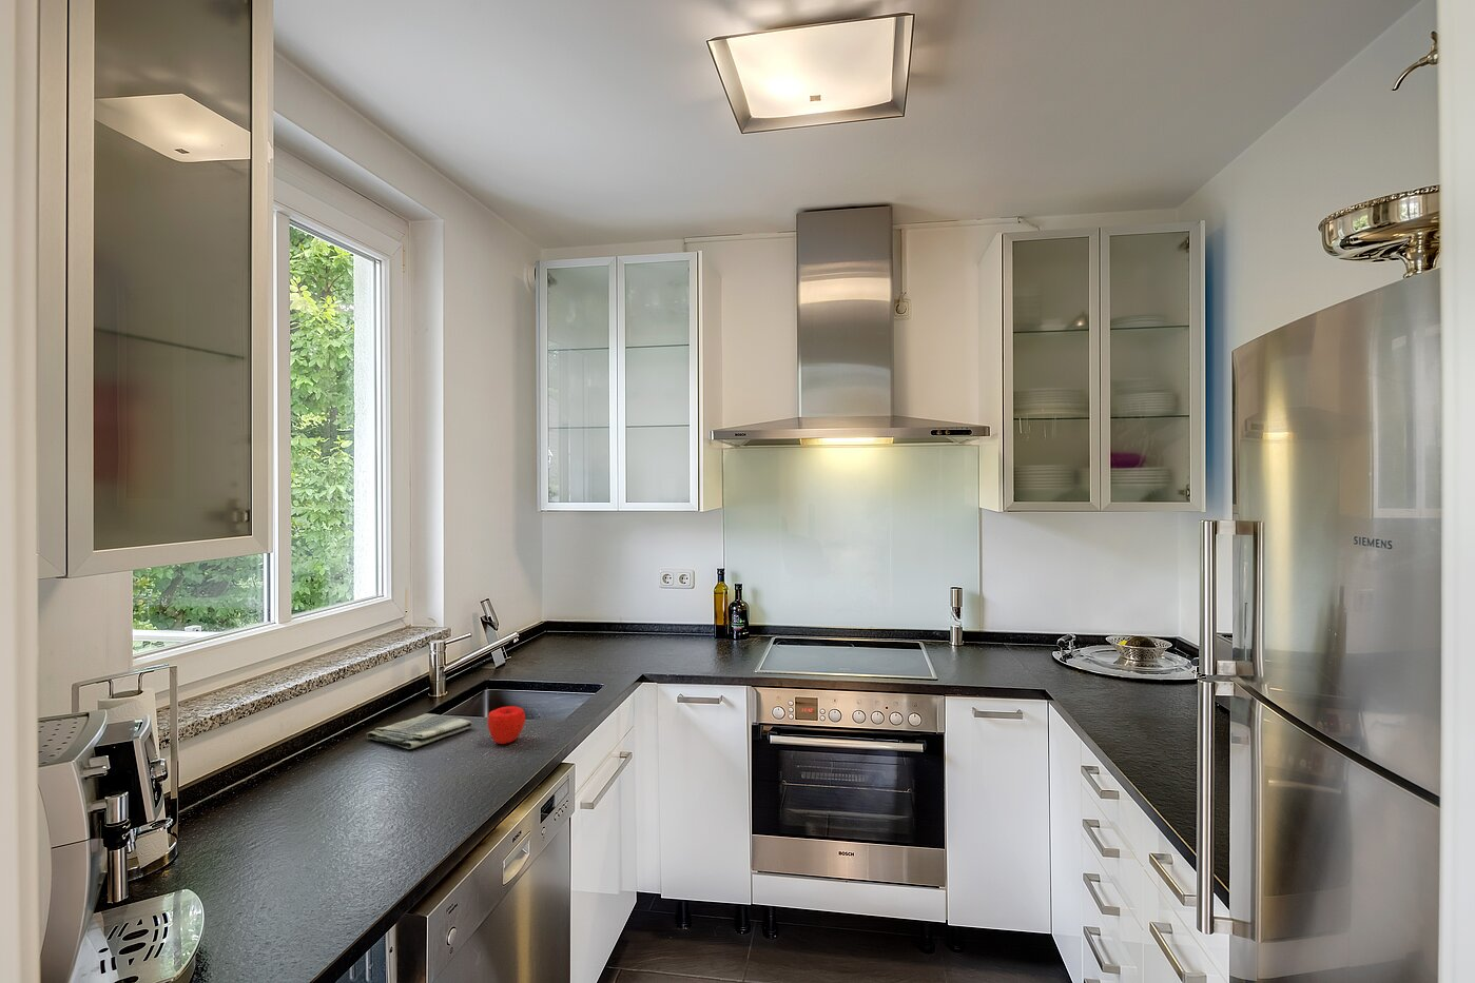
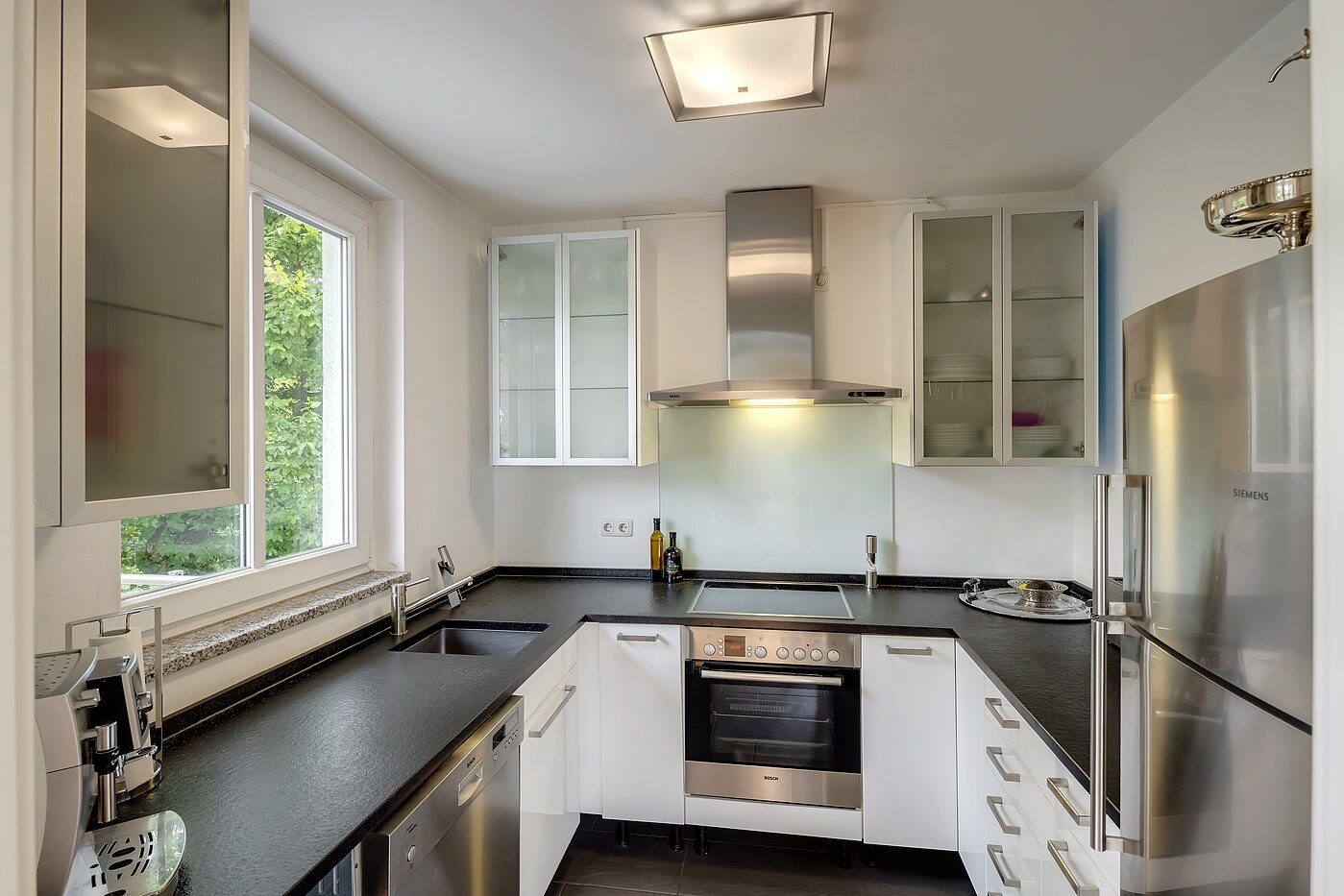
- dish towel (419, 727)
- apple (506, 725)
